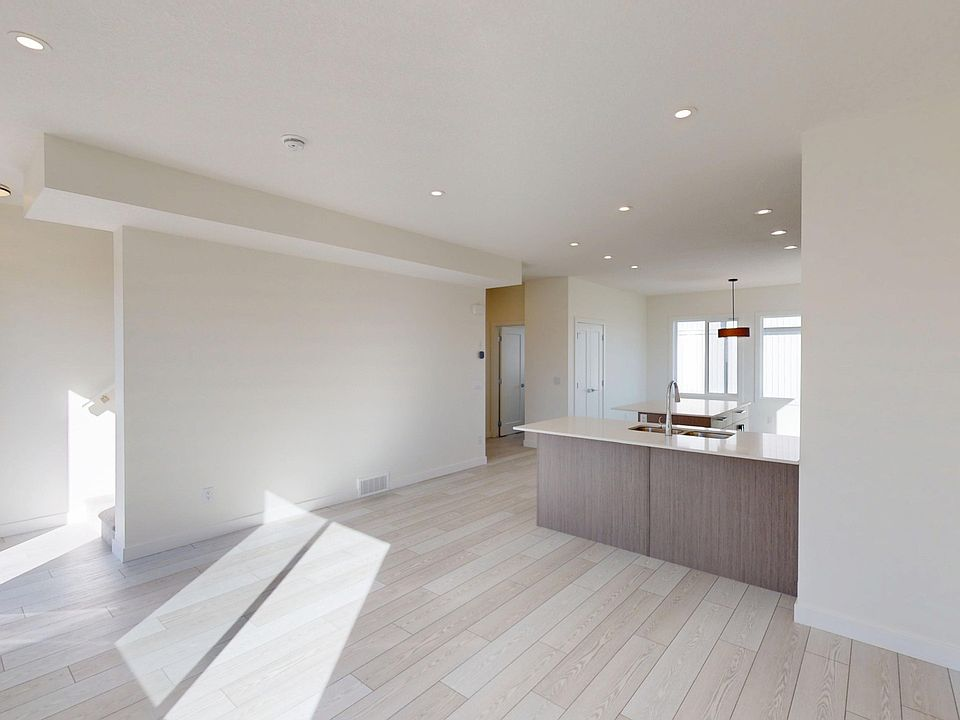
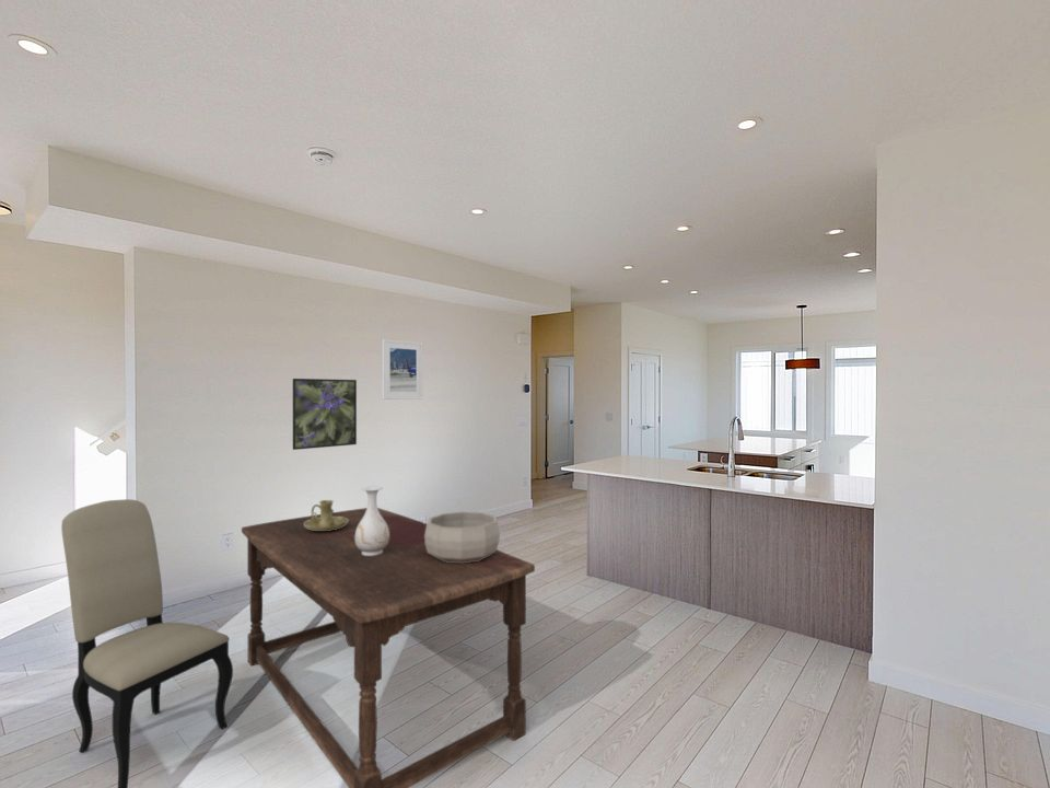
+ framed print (326, 413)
+ dining table (370, 617)
+ decorative bowl (462, 536)
+ vase (372, 520)
+ dining chair (147, 624)
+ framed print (402, 370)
+ candle holder (324, 513)
